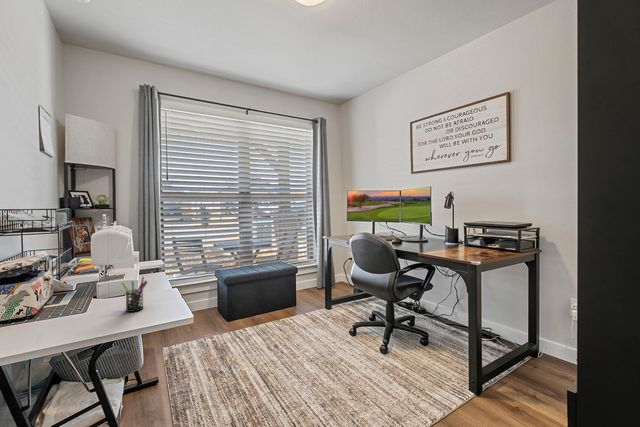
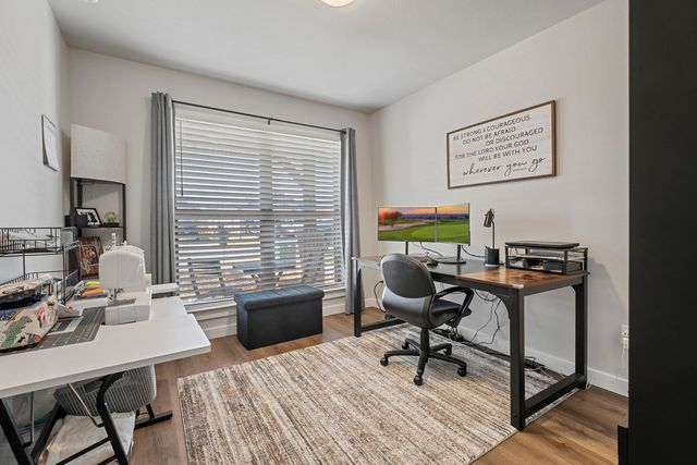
- pen holder (135, 293)
